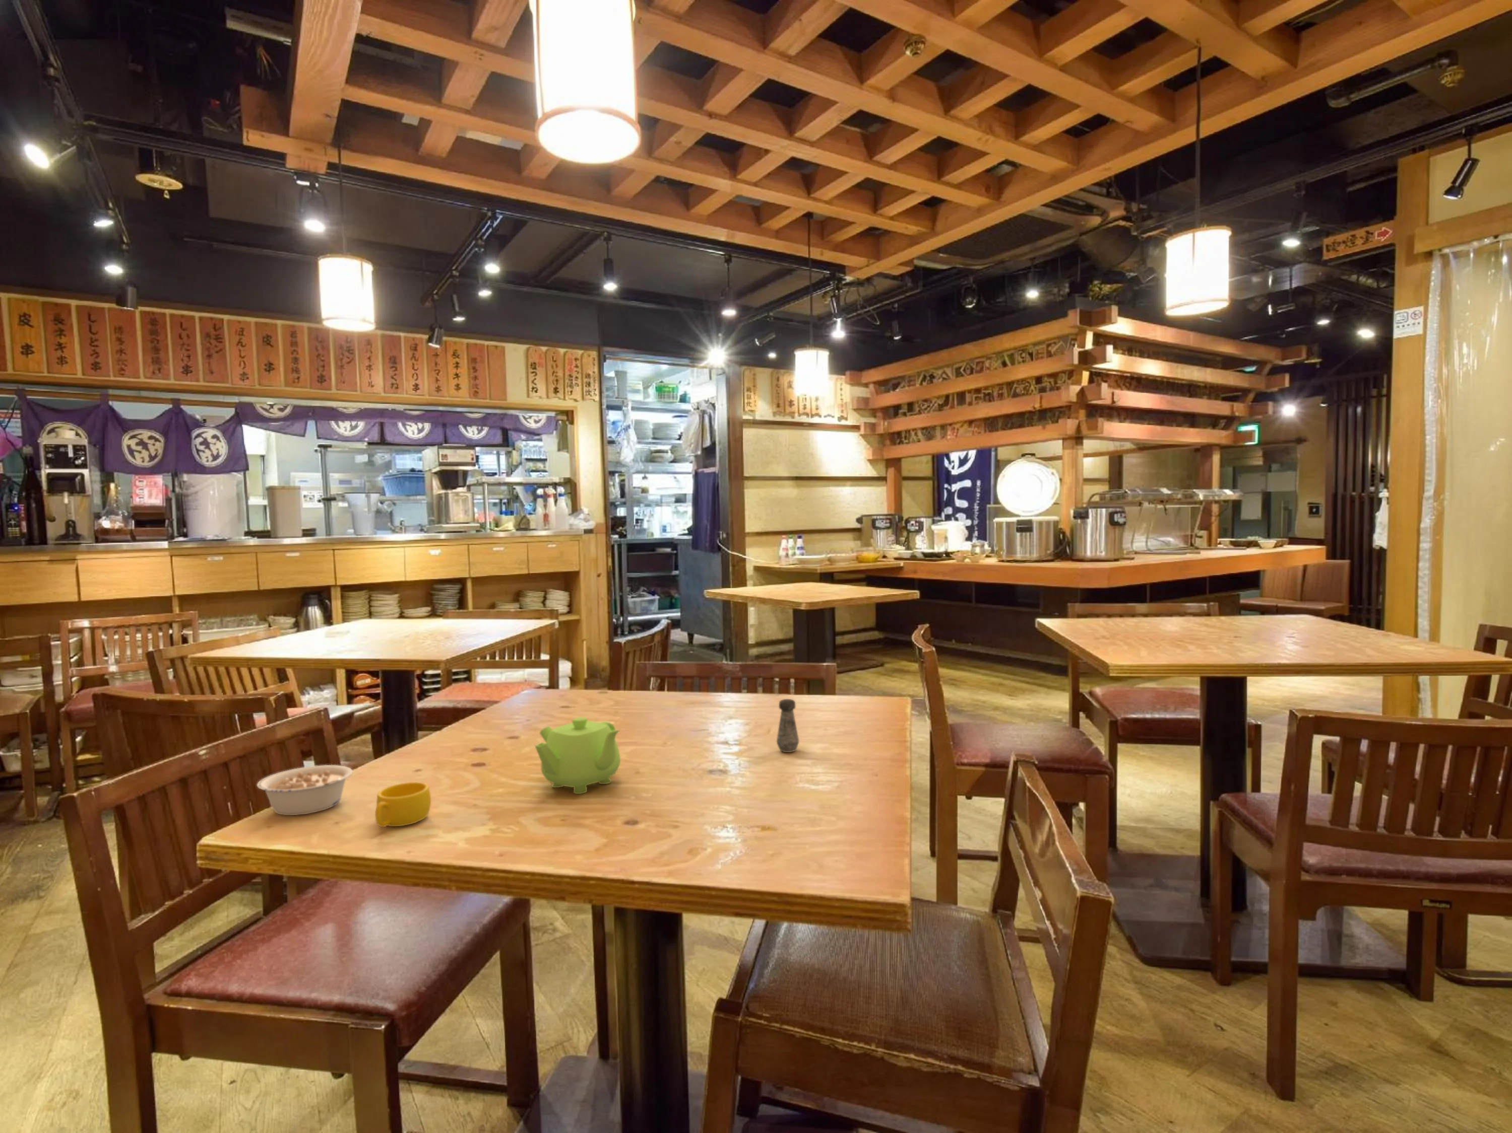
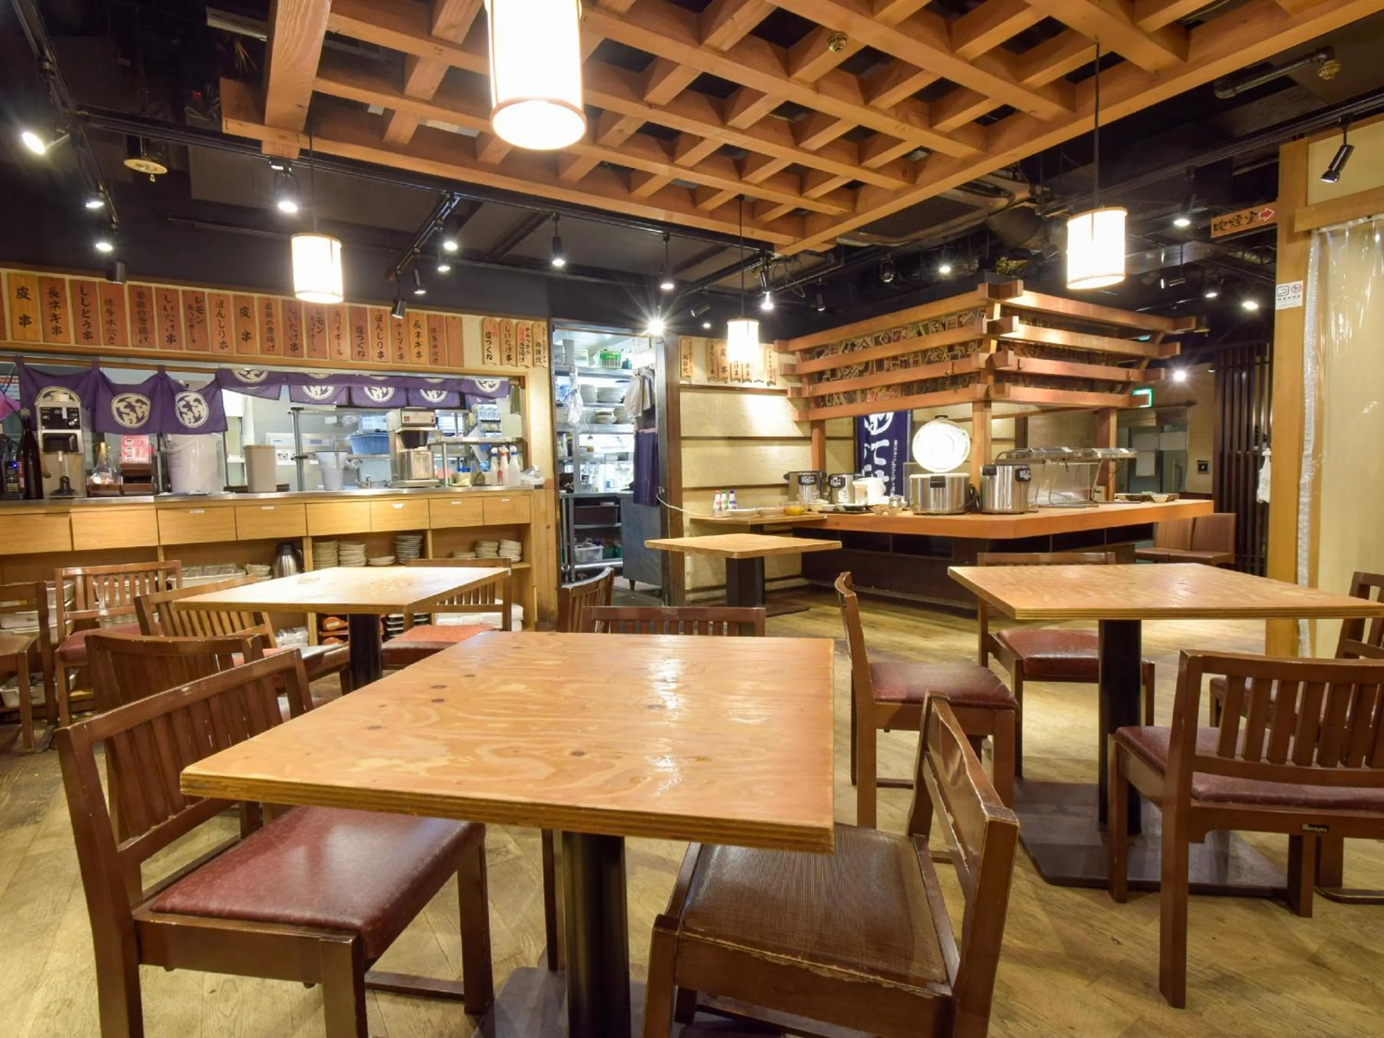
- teapot (577, 752)
- legume (310, 788)
- cup (399, 807)
- salt shaker (787, 725)
